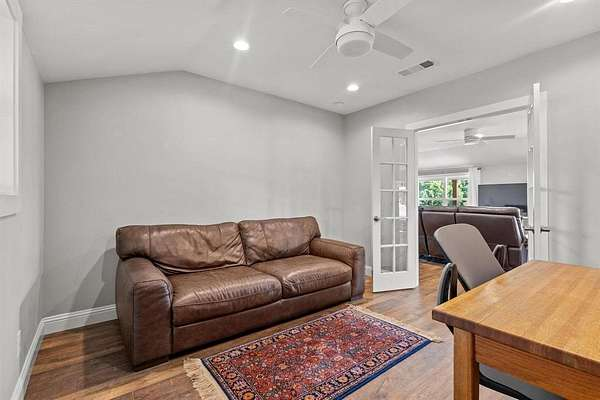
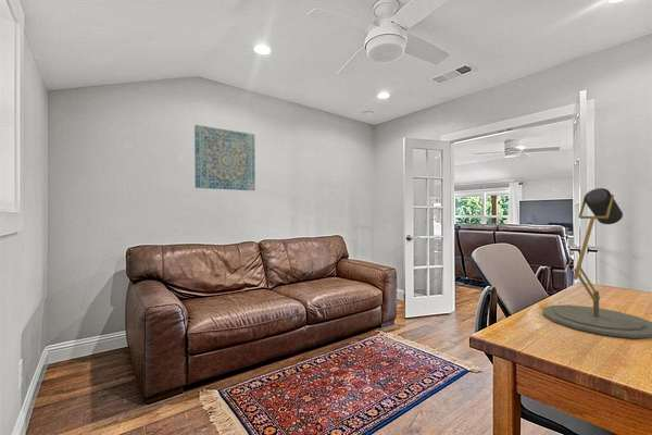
+ desk lamp (585, 250)
+ wall art (226, 159)
